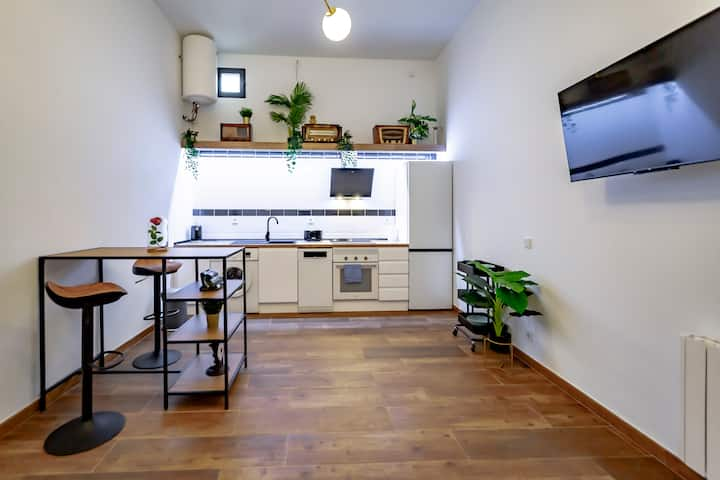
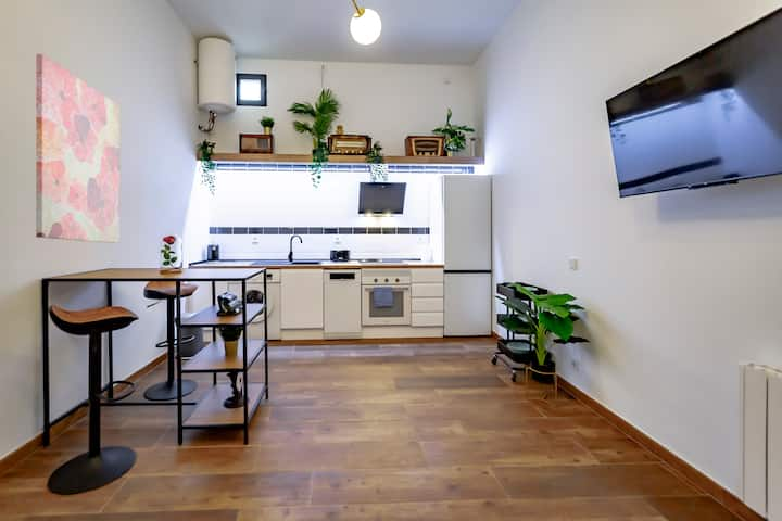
+ wall art (84, 162)
